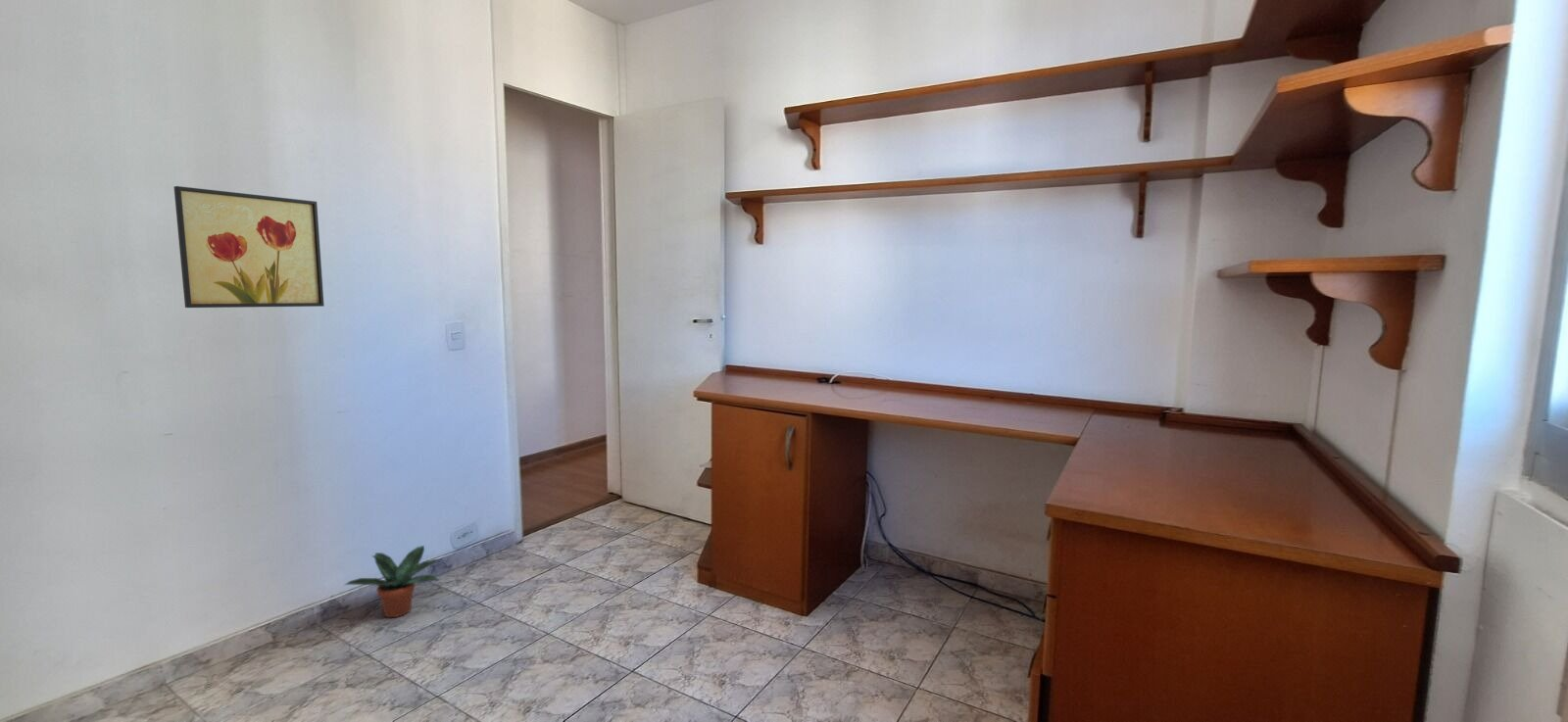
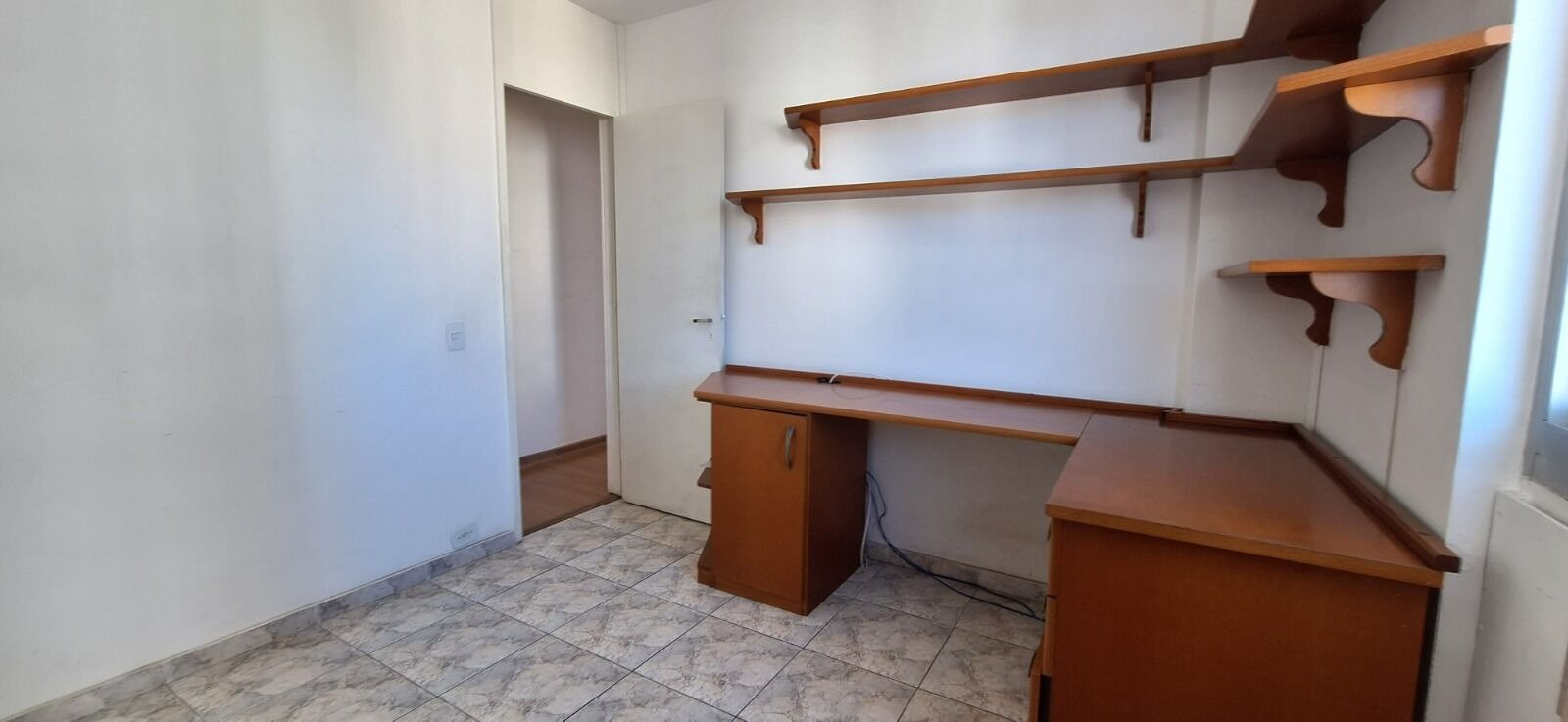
- potted plant (397, 580)
- wall art (254, 251)
